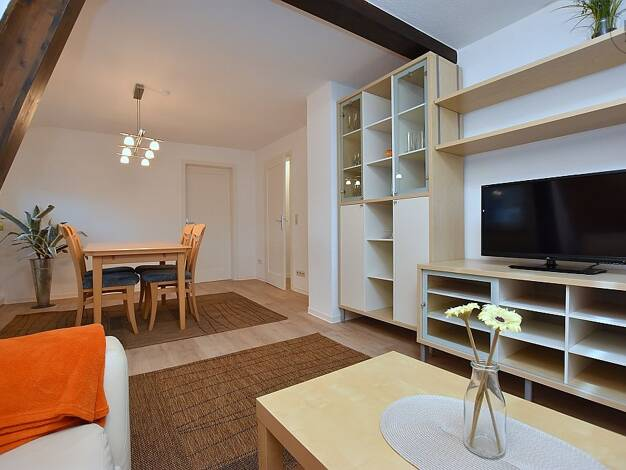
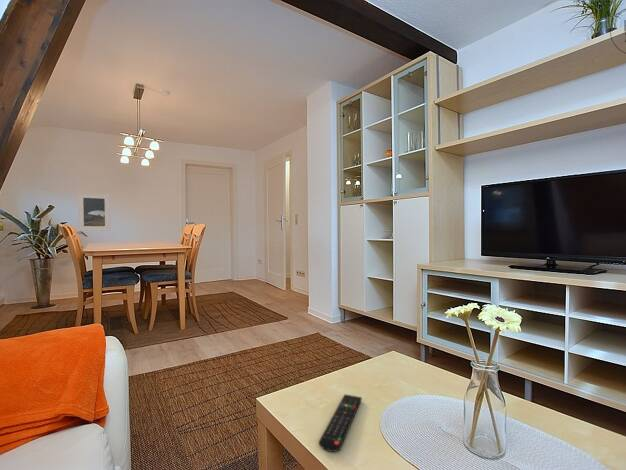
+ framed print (94, 212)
+ remote control (342, 419)
